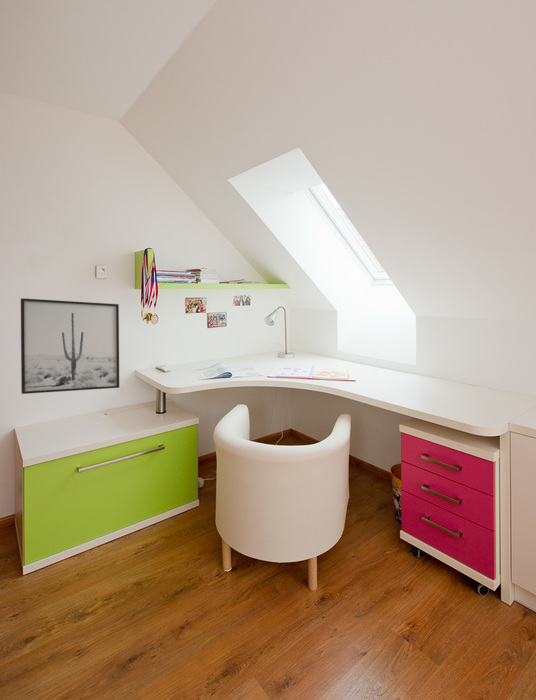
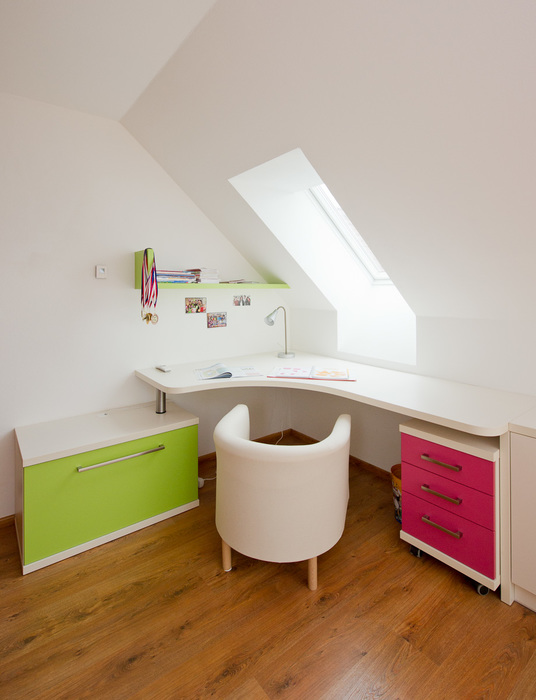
- wall art (73, 346)
